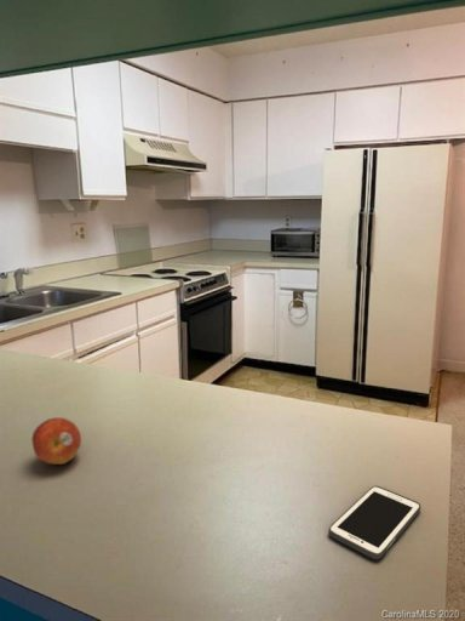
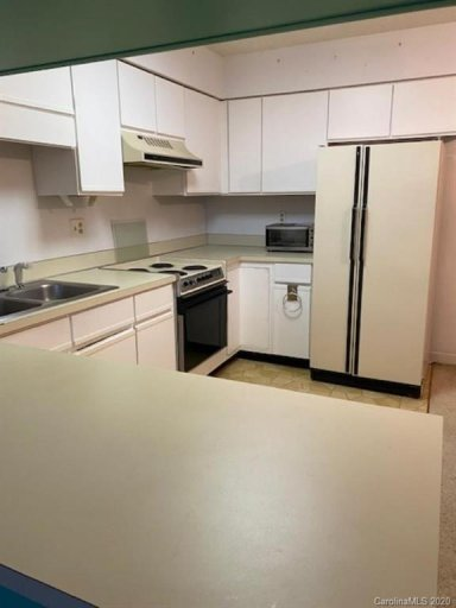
- cell phone (375, 518)
- fruit (57, 441)
